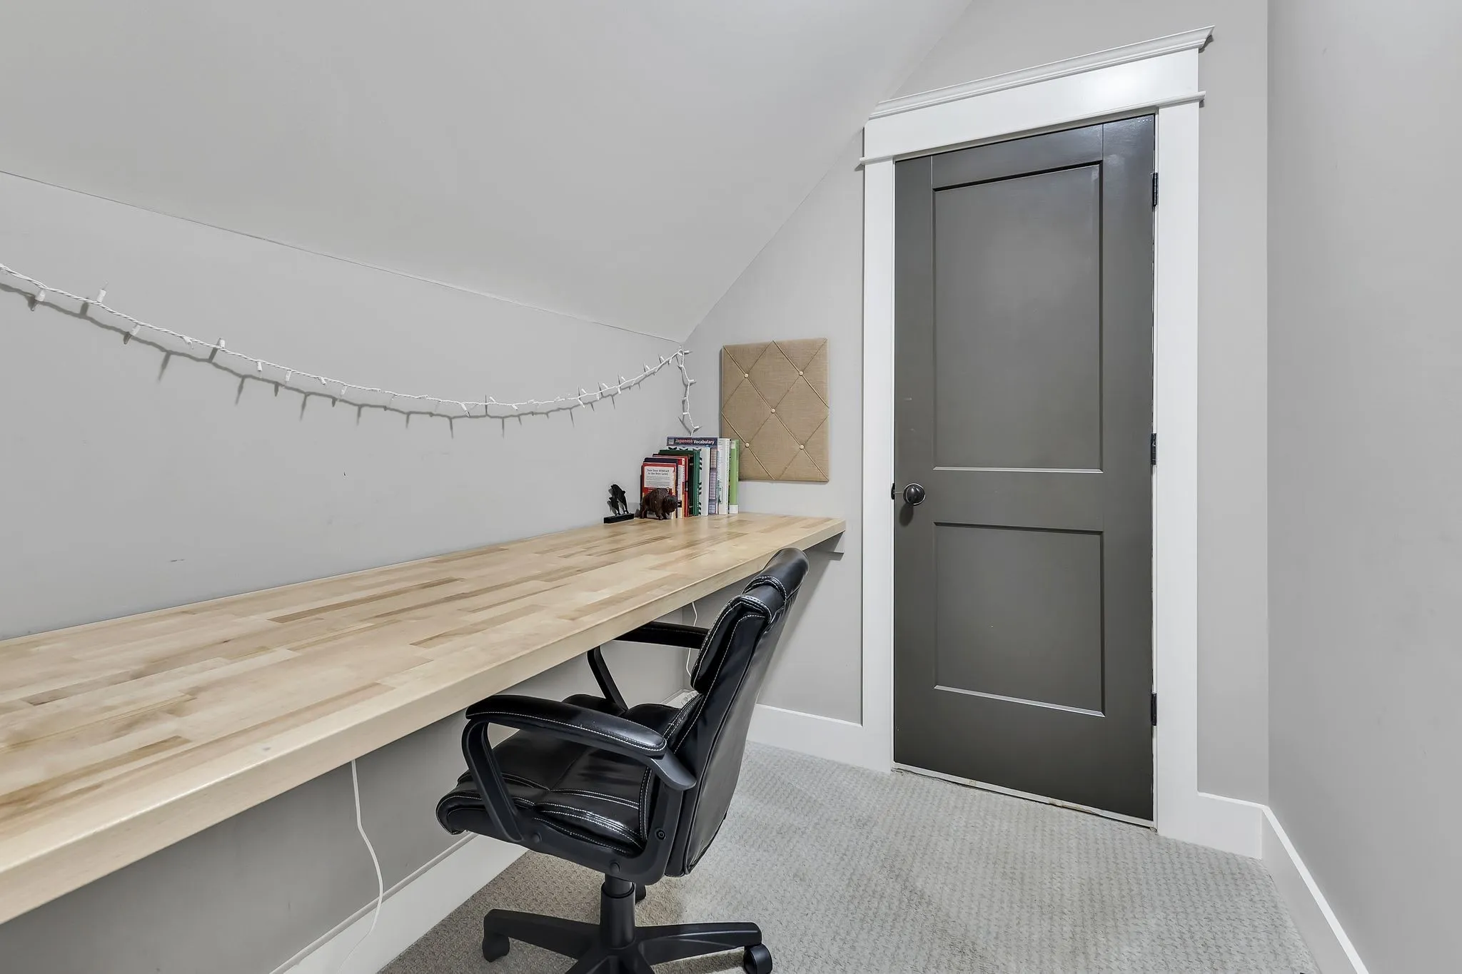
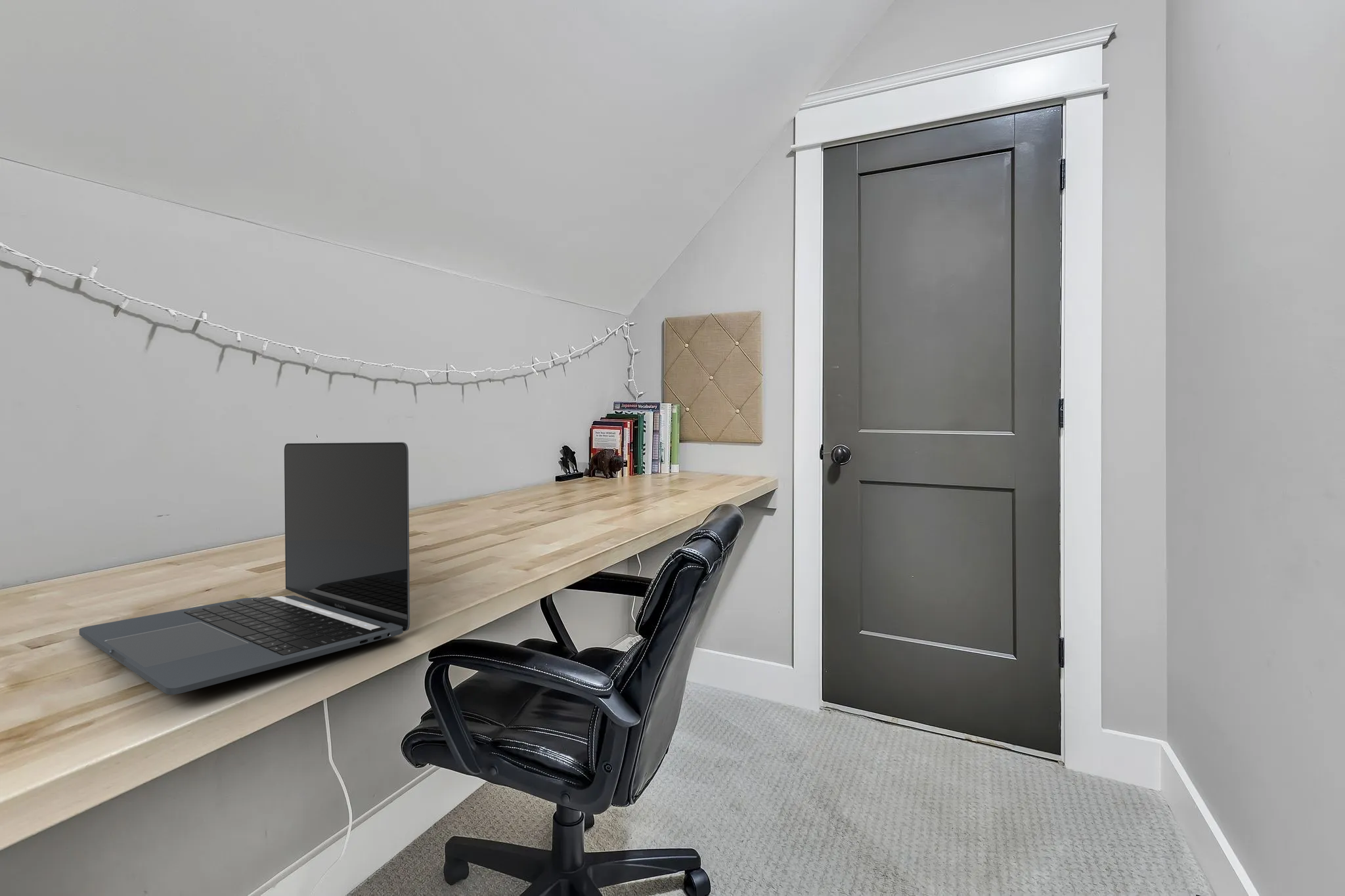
+ laptop (285, 540)
